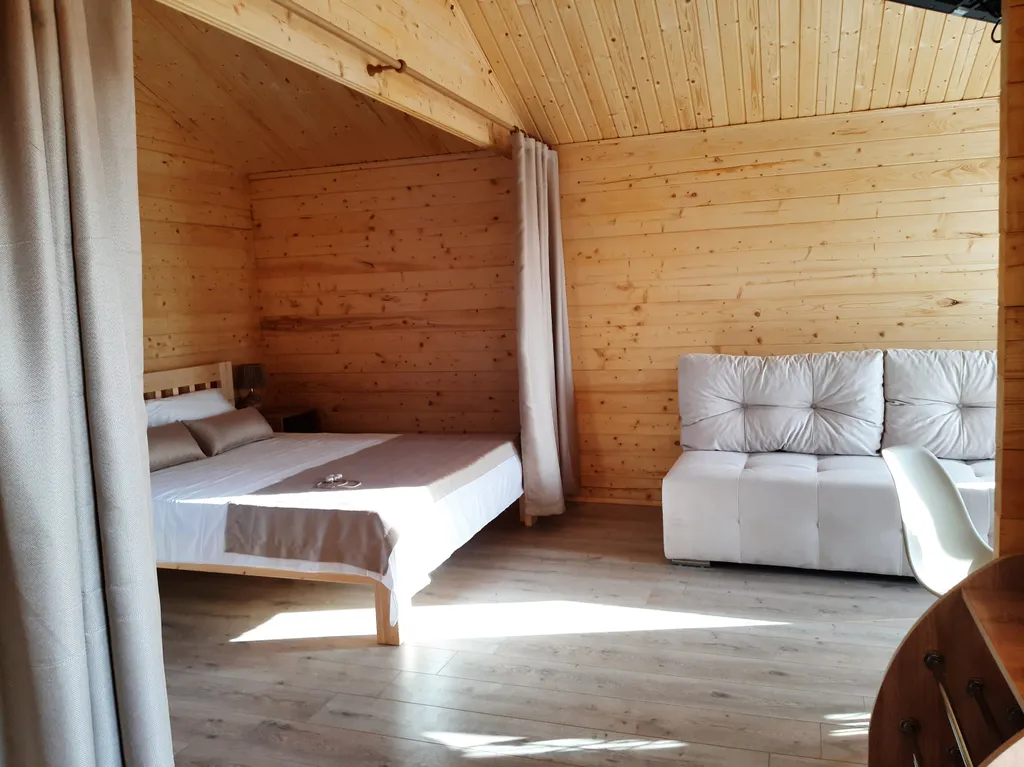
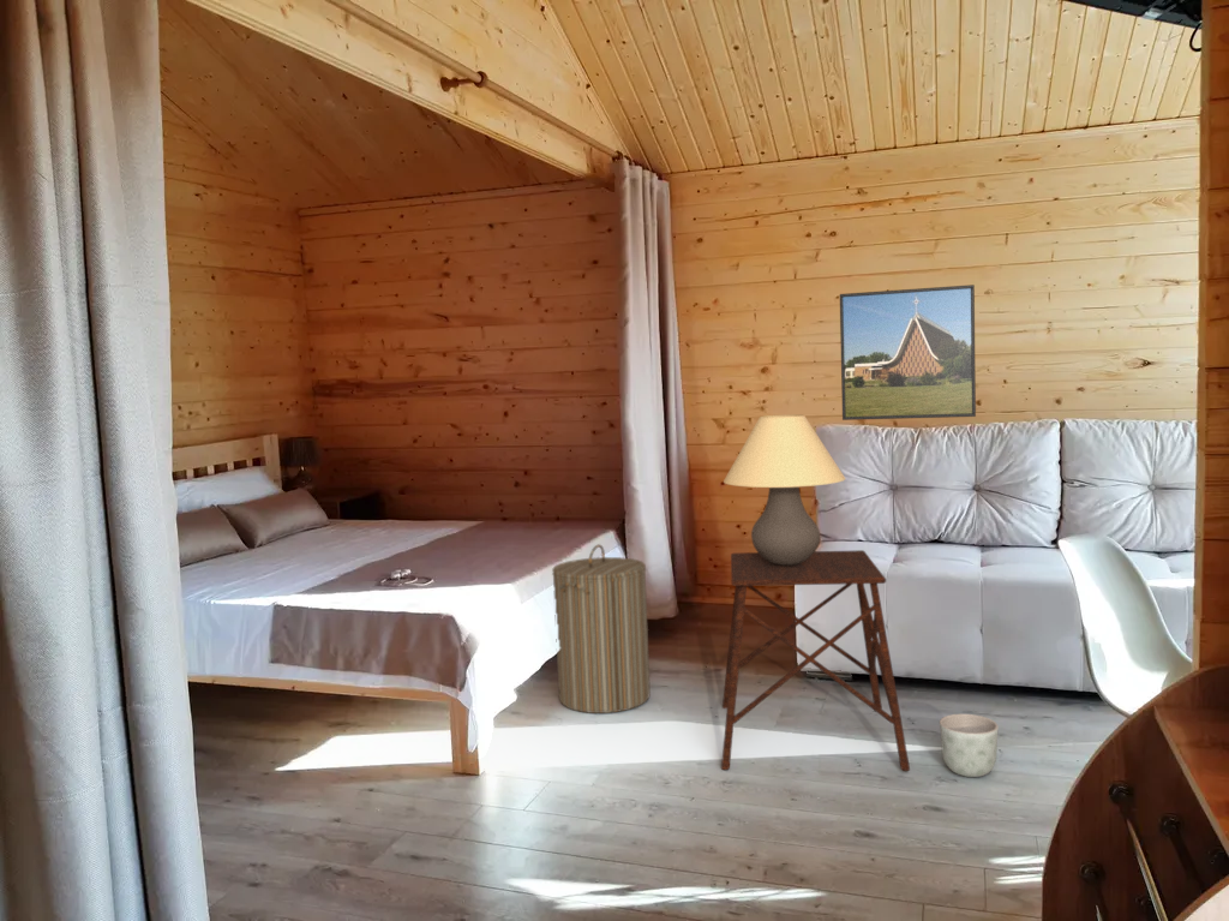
+ laundry hamper (601, 621)
+ planter (969, 747)
+ side table (803, 651)
+ table lamp (784, 490)
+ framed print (906, 354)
